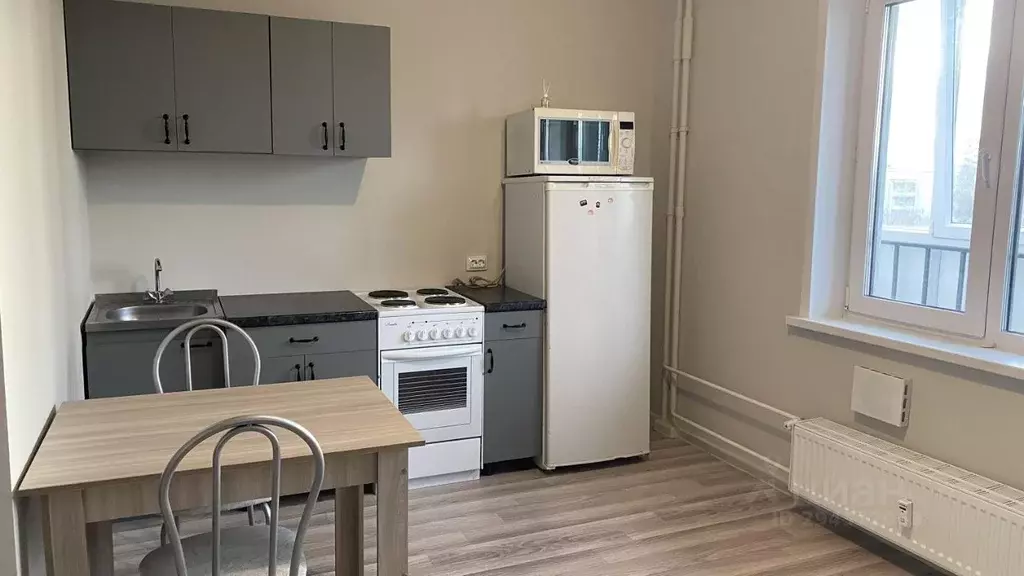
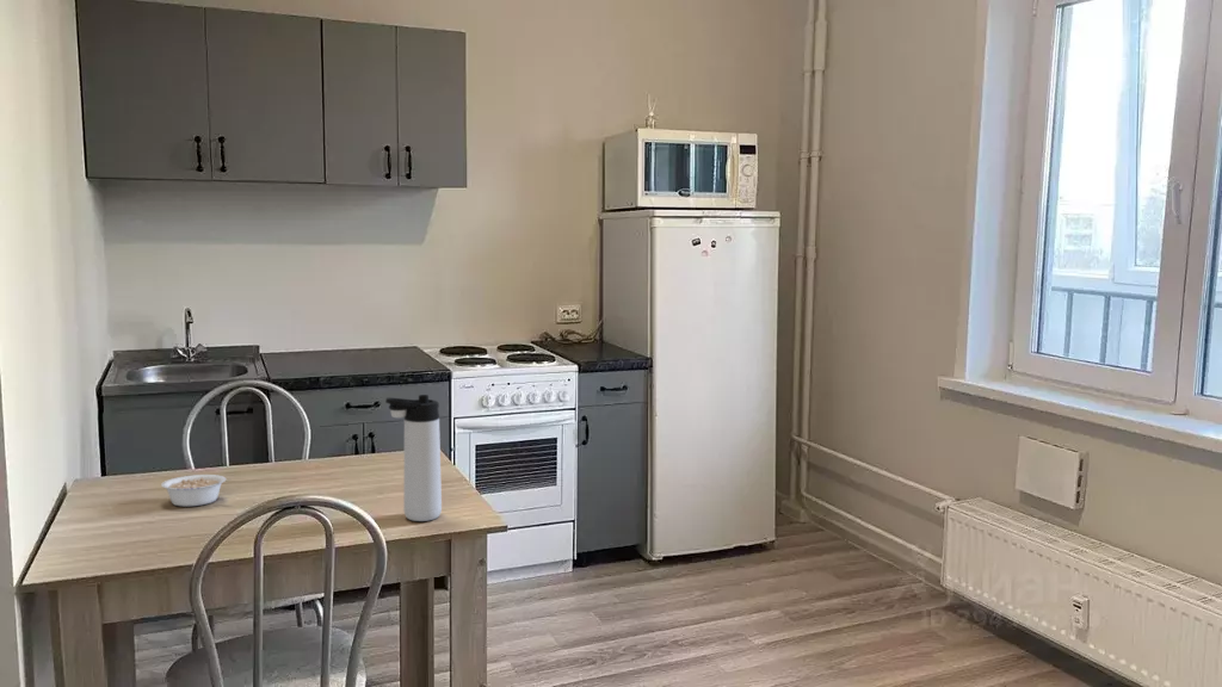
+ thermos bottle (413, 457)
+ legume (197, 489)
